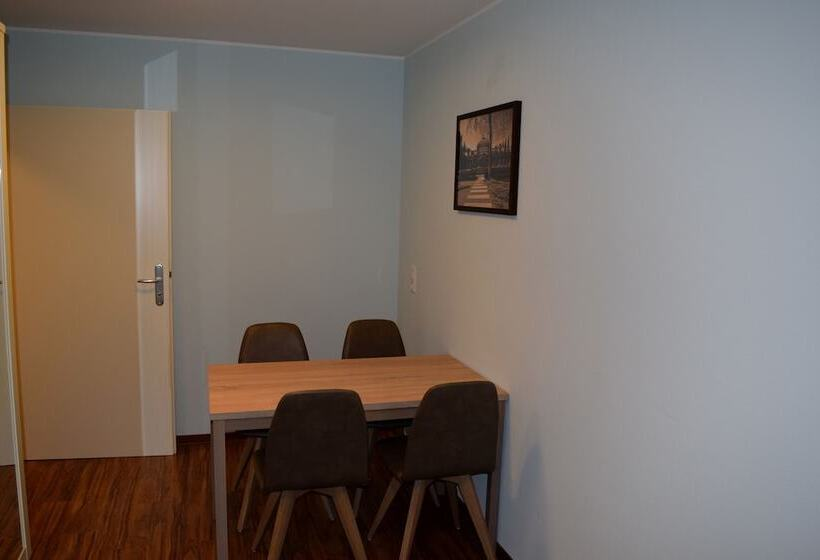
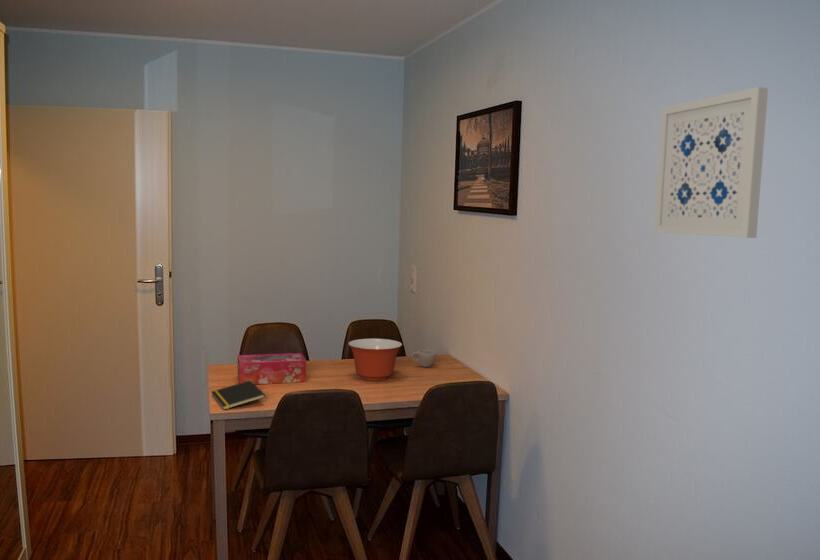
+ mixing bowl (374, 360)
+ wall art (705, 167)
+ notepad (237, 394)
+ cup (423, 358)
+ tissue box (271, 368)
